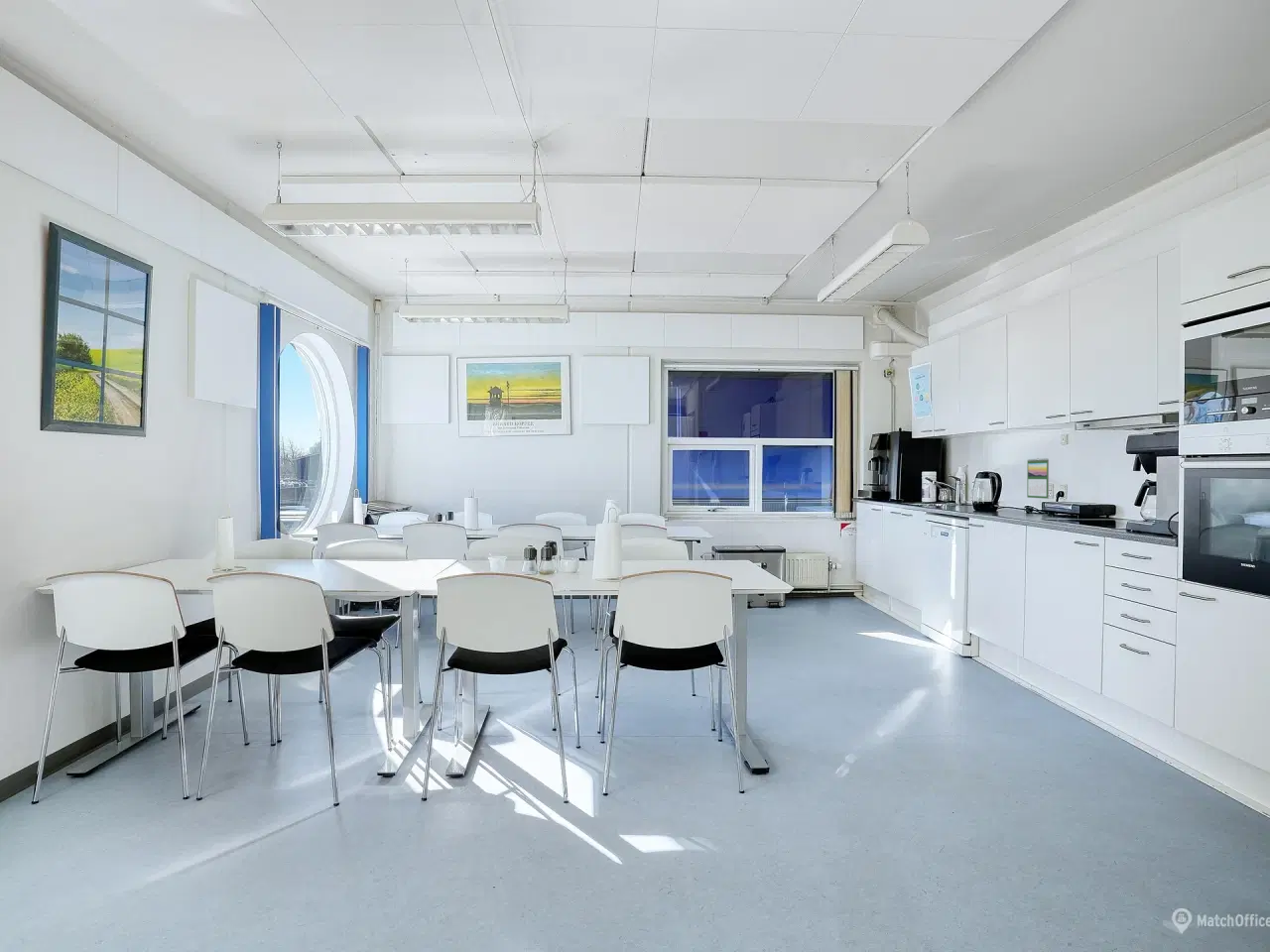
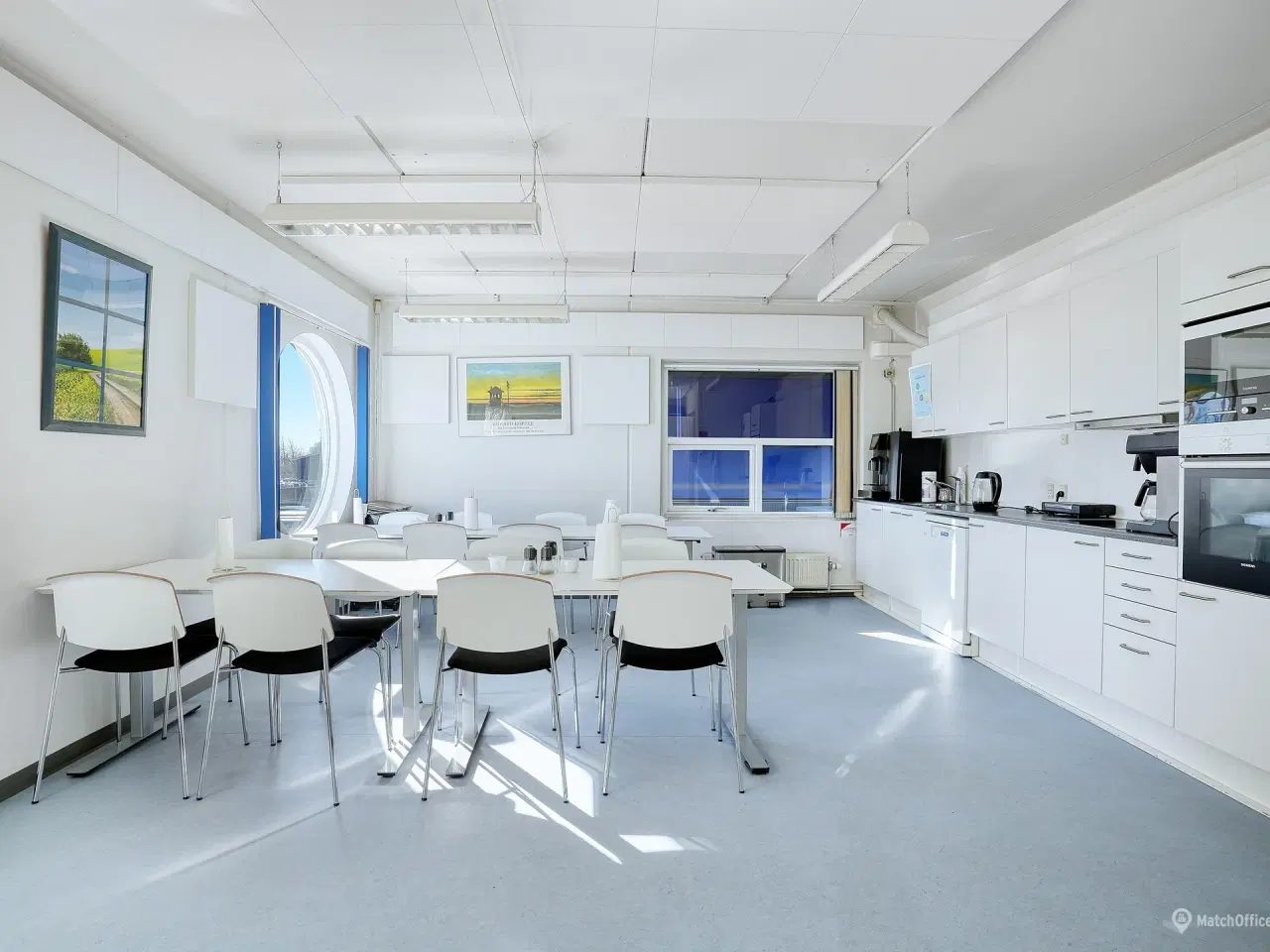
- calendar (1037, 478)
